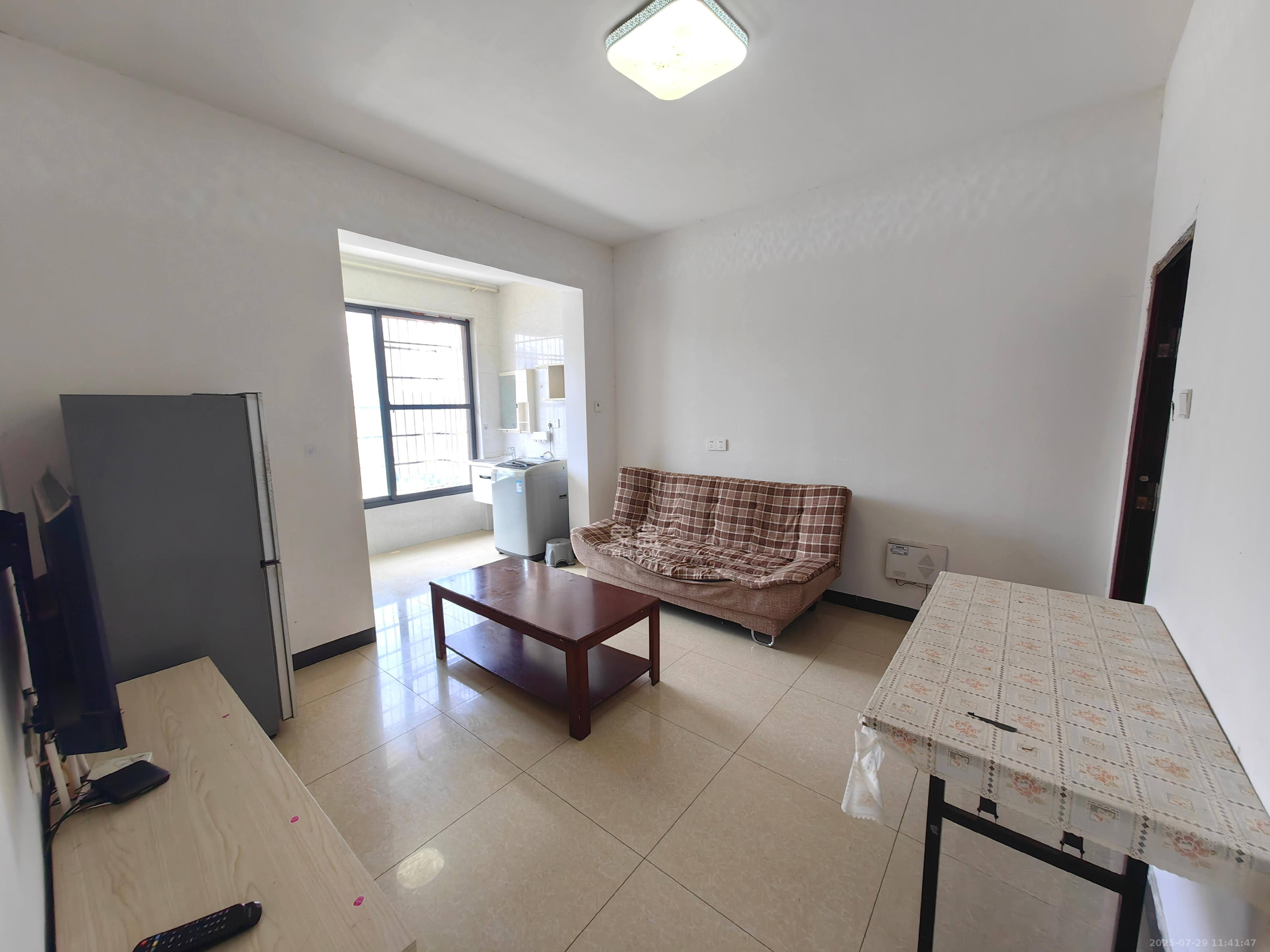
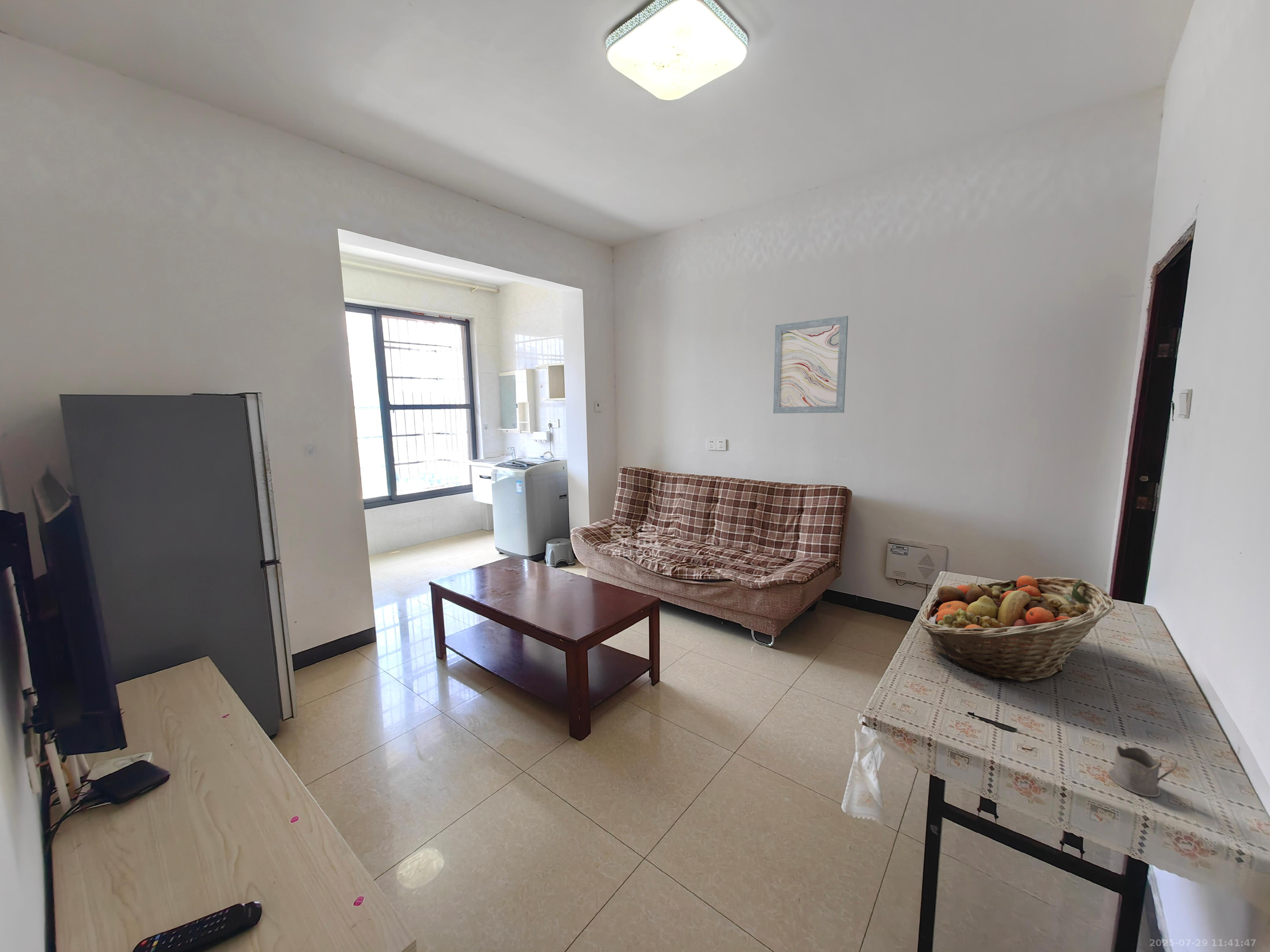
+ tea glass holder (1142, 762)
+ wall art (808, 368)
+ fruit basket (1007, 618)
